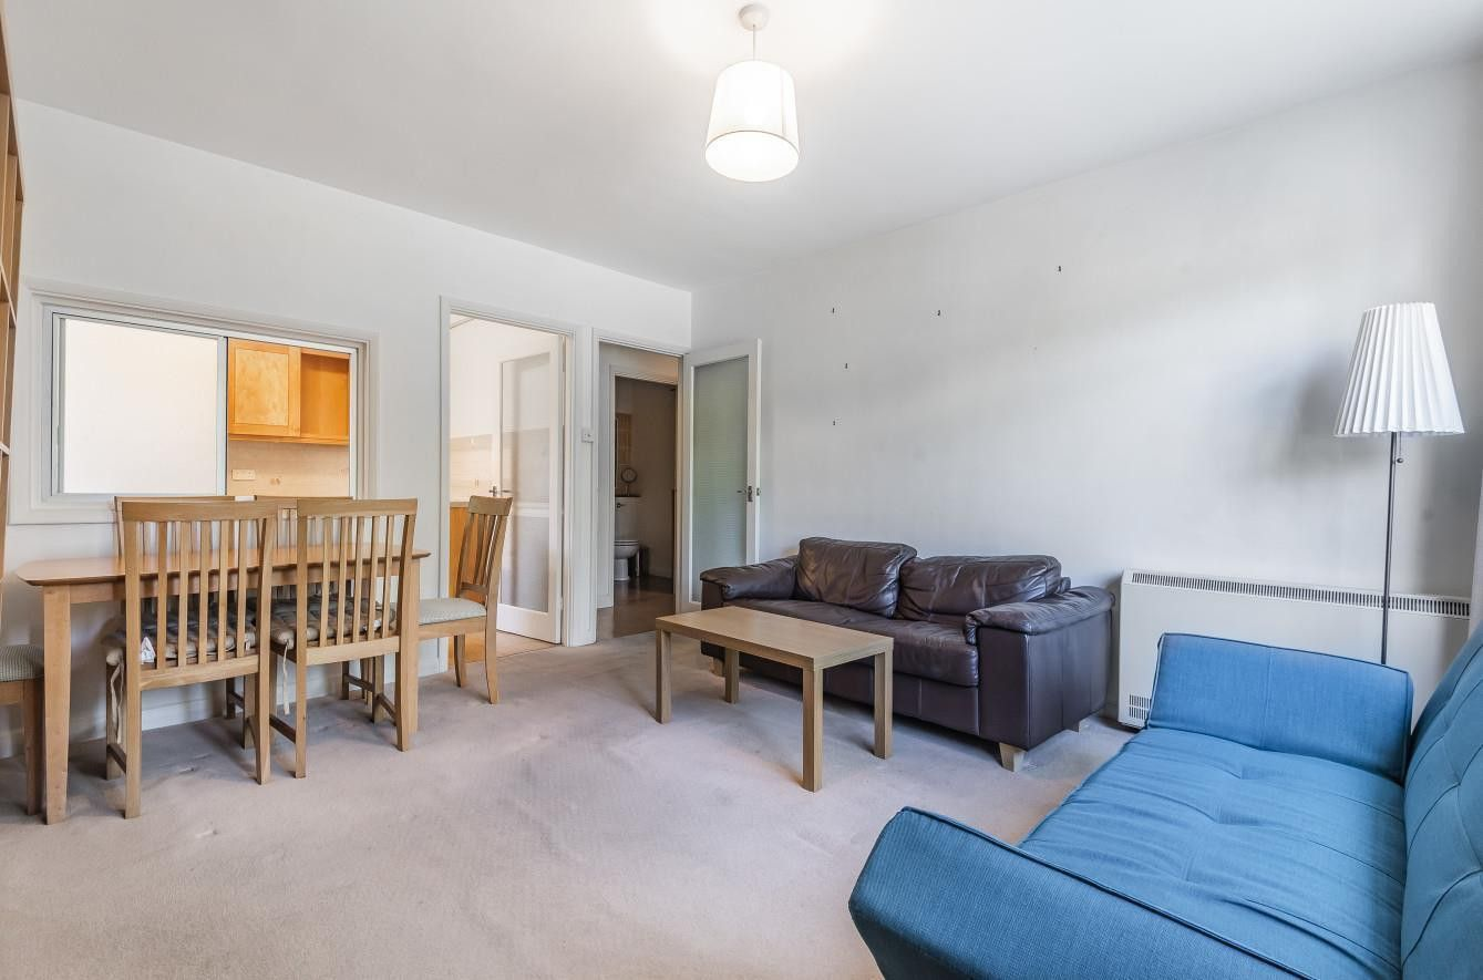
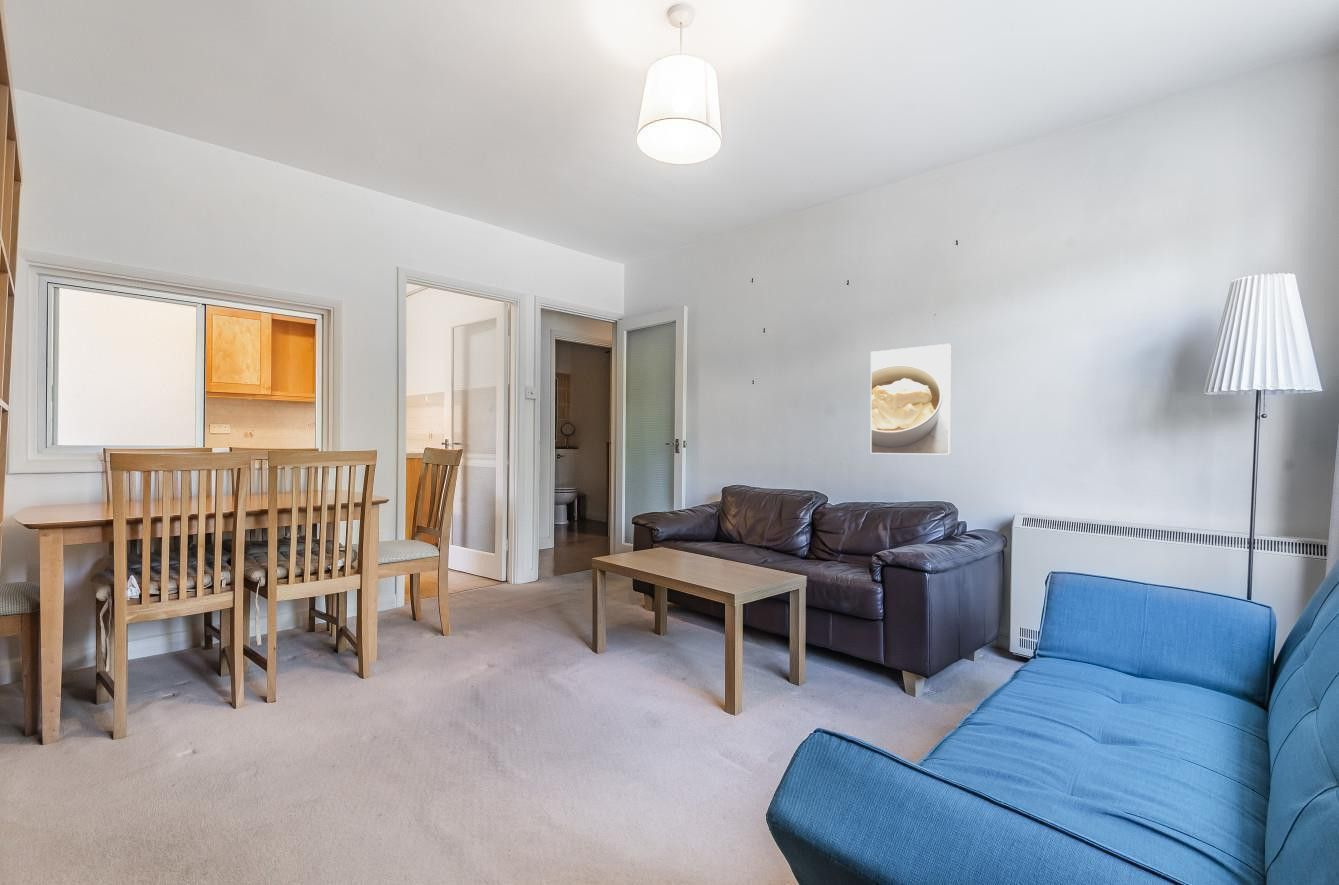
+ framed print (909, 401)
